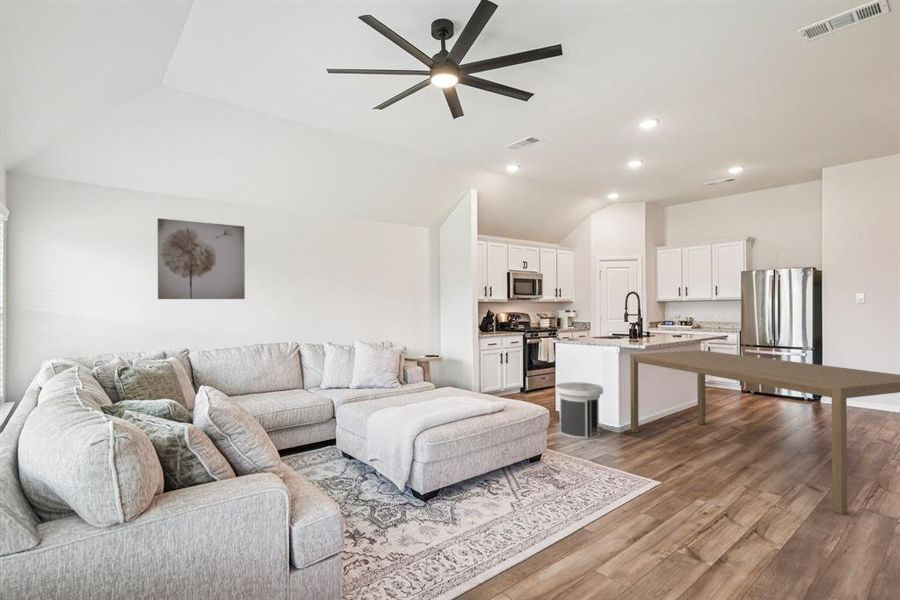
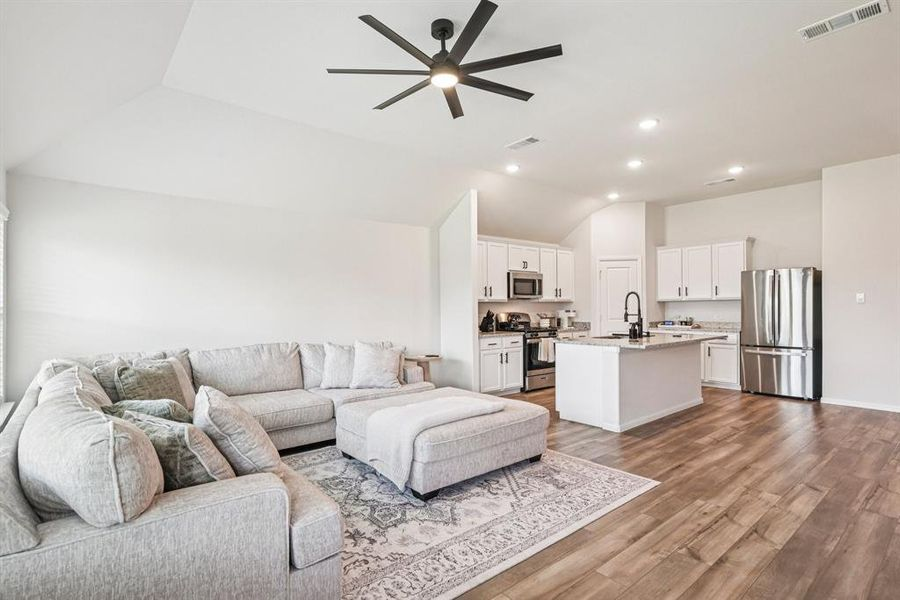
- wall art (203, 260)
- revolving door (579, 409)
- dining table (754, 383)
